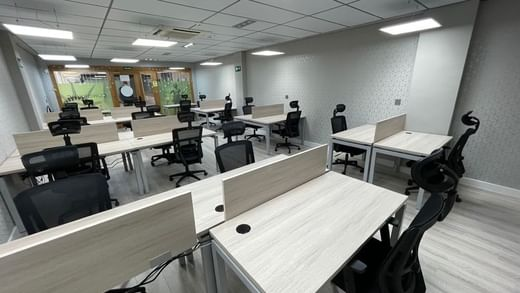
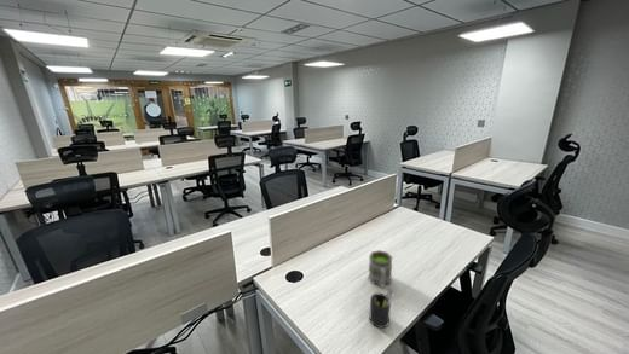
+ pen holder (381, 304)
+ mug (380, 271)
